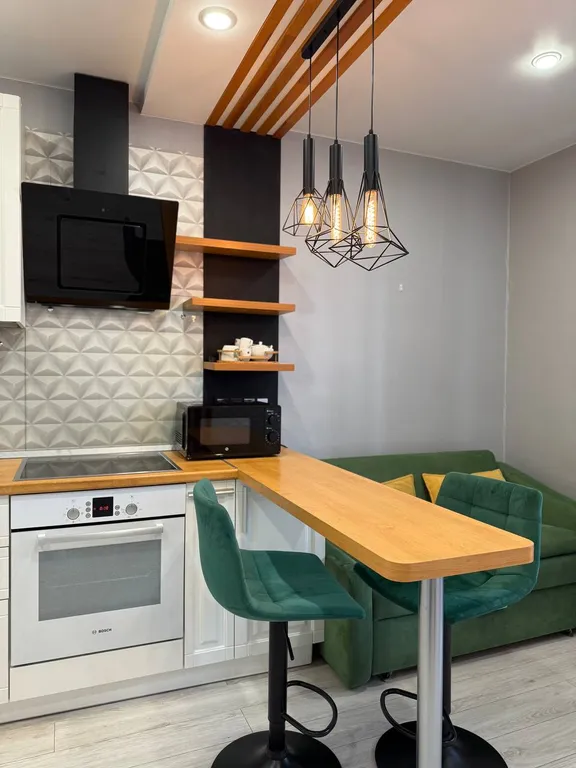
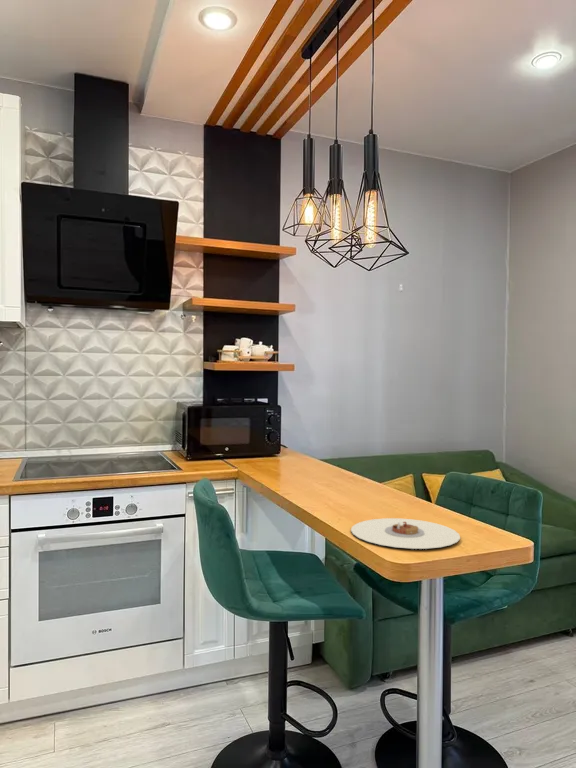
+ plate (404, 527)
